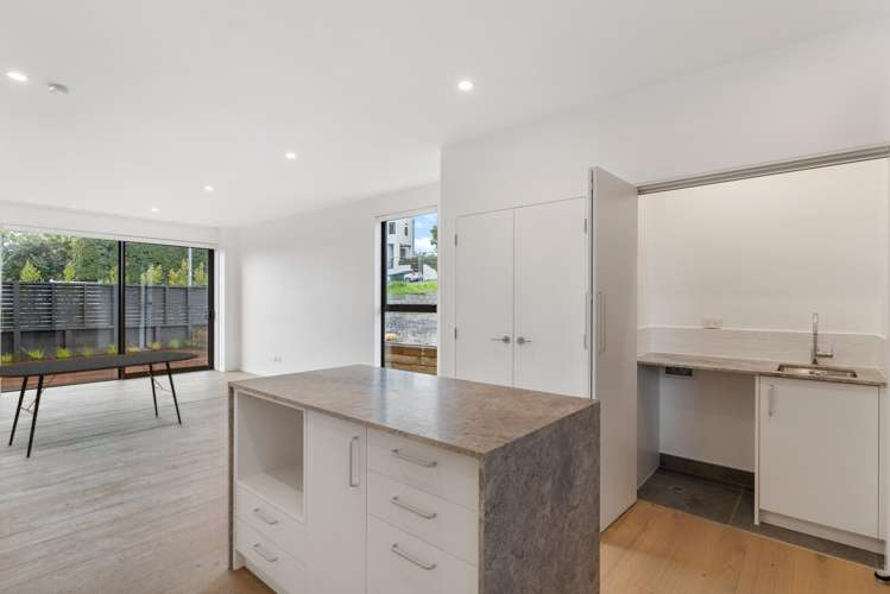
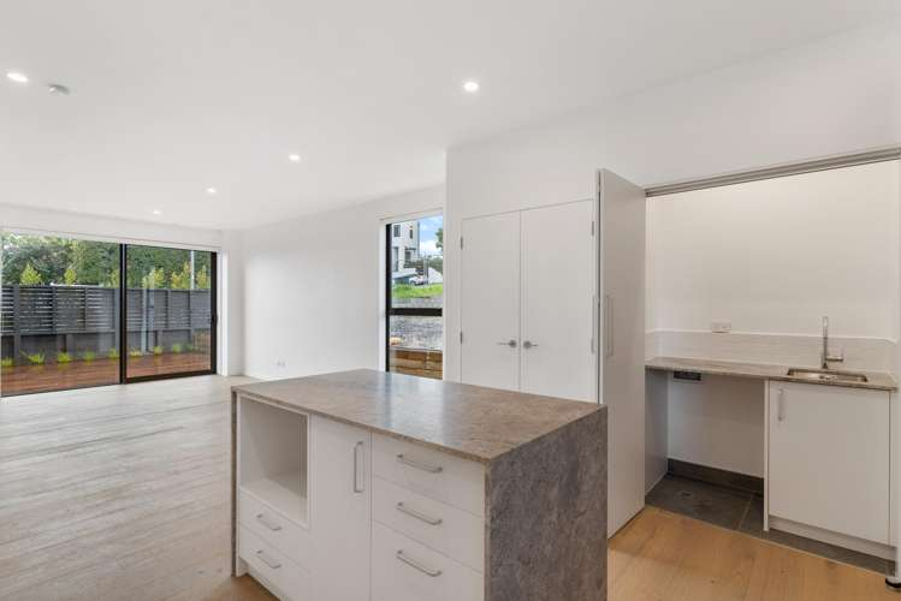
- dining table (101, 369)
